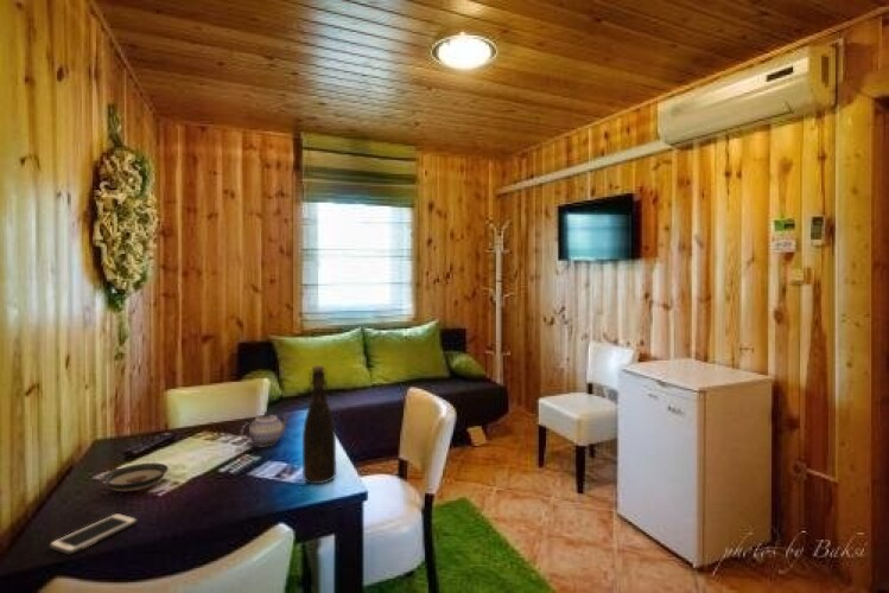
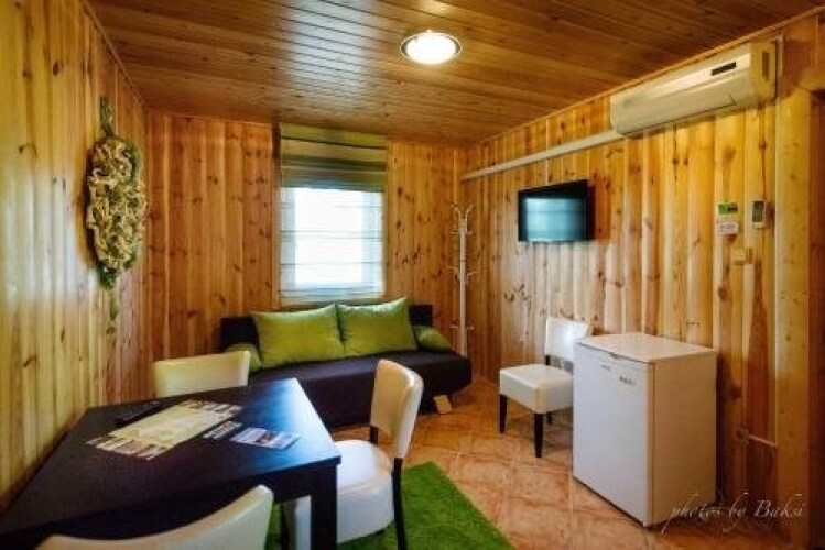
- teapot (266, 427)
- cell phone (95, 533)
- saucer (136, 479)
- bottle (318, 422)
